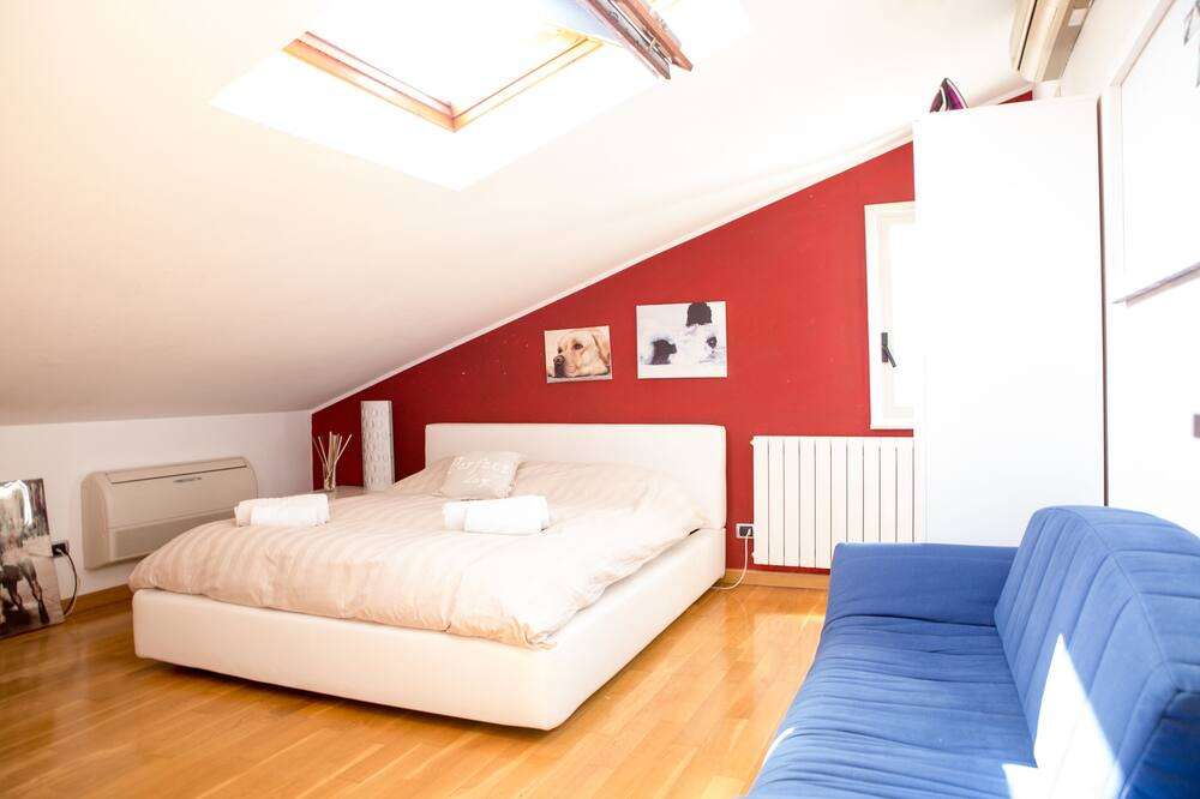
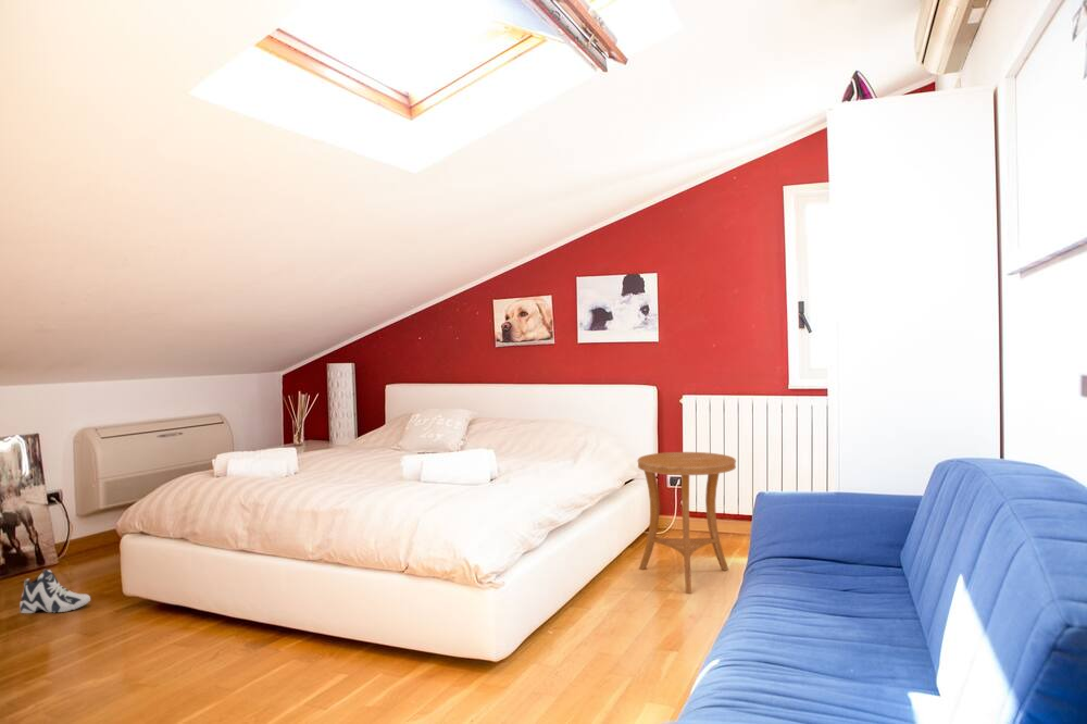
+ side table (687, 517)
+ sneaker (54, 588)
